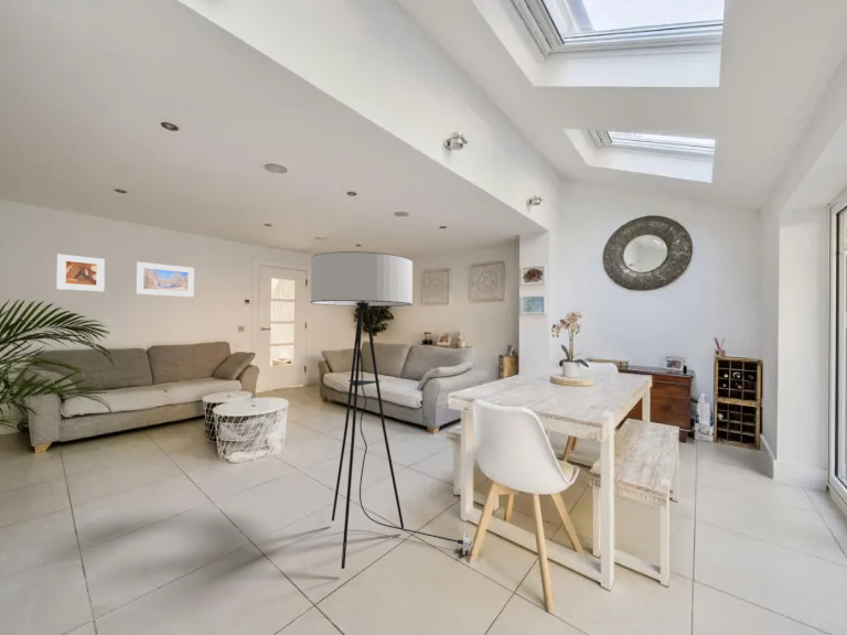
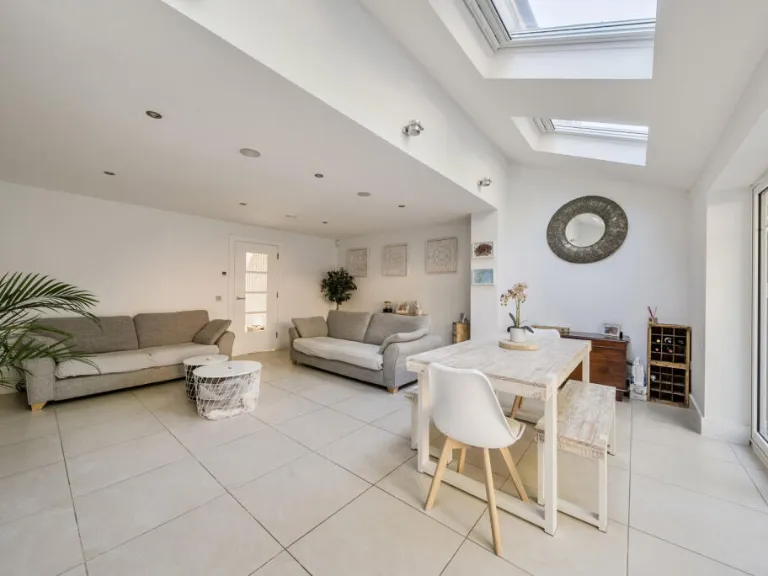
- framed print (167, 280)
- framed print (81, 273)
- floor lamp (382, 406)
